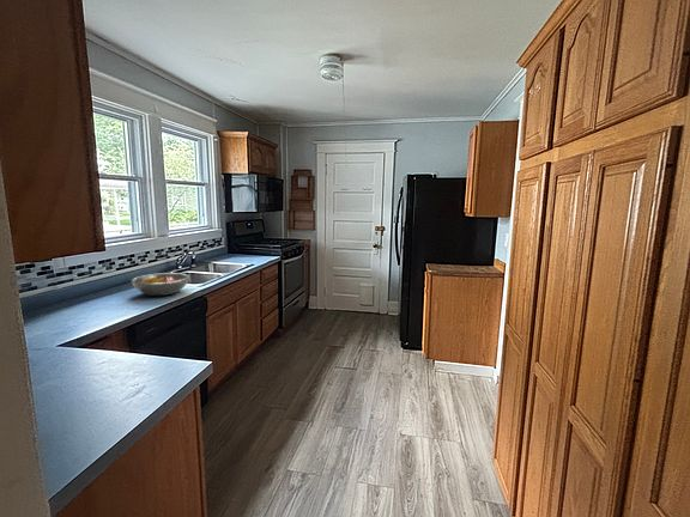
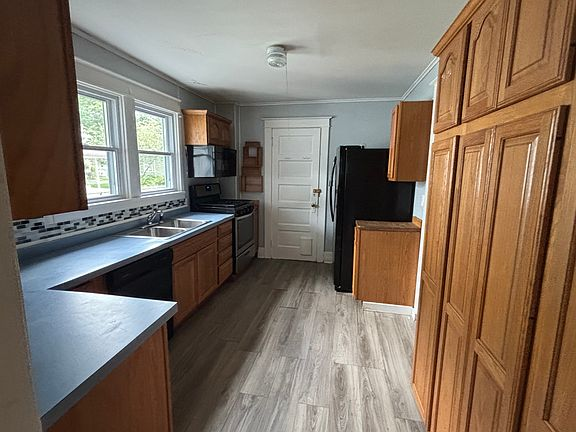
- fruit bowl (162, 284)
